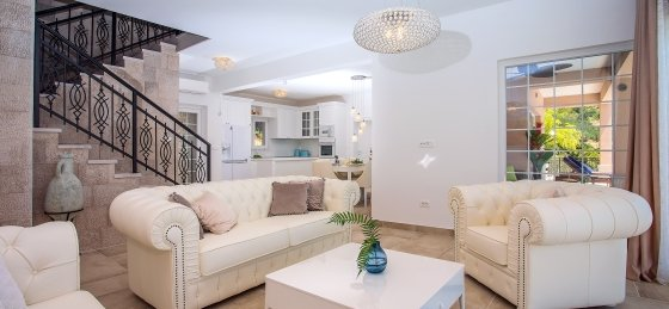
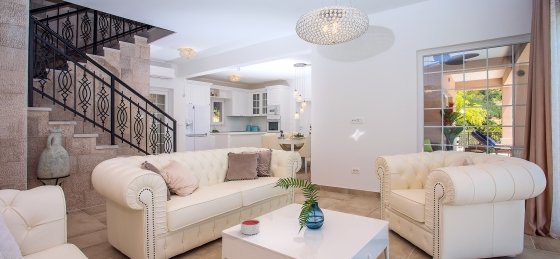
+ candle (250, 226)
